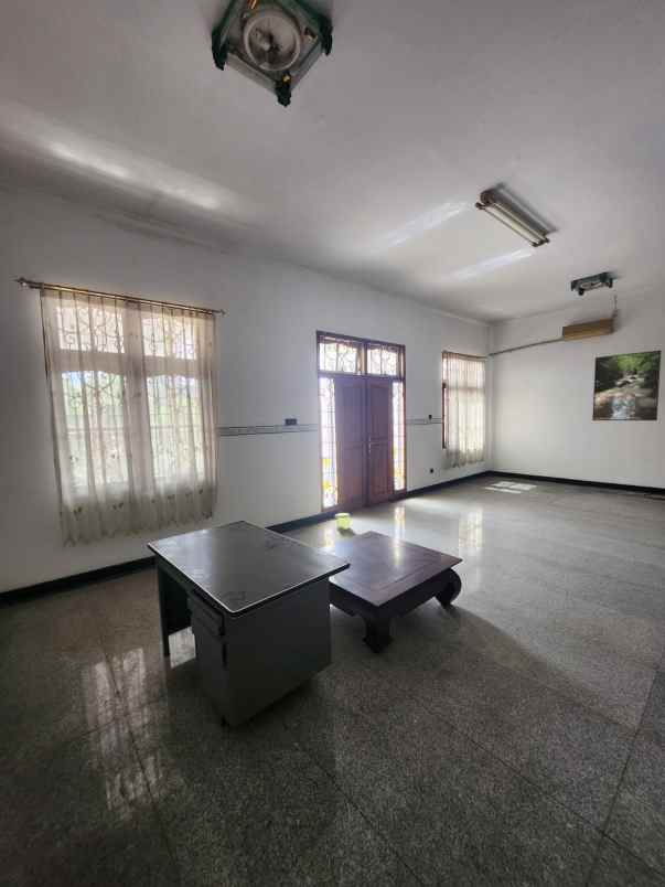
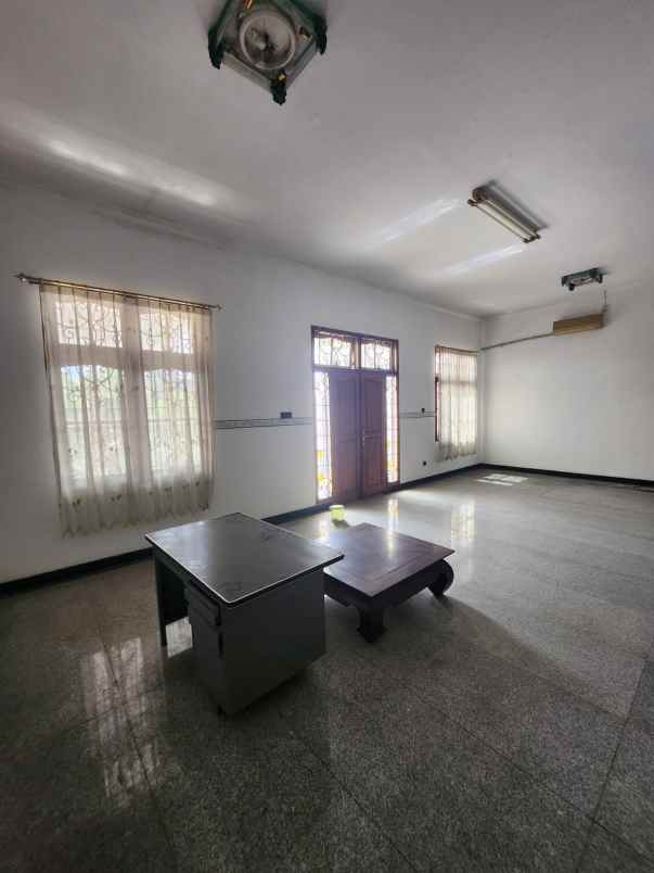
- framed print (624, 387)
